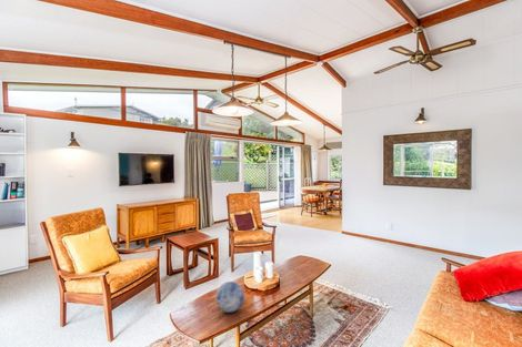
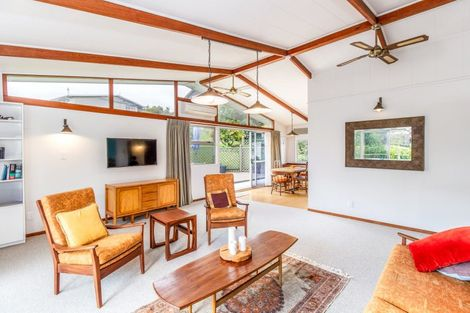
- decorative orb (230, 296)
